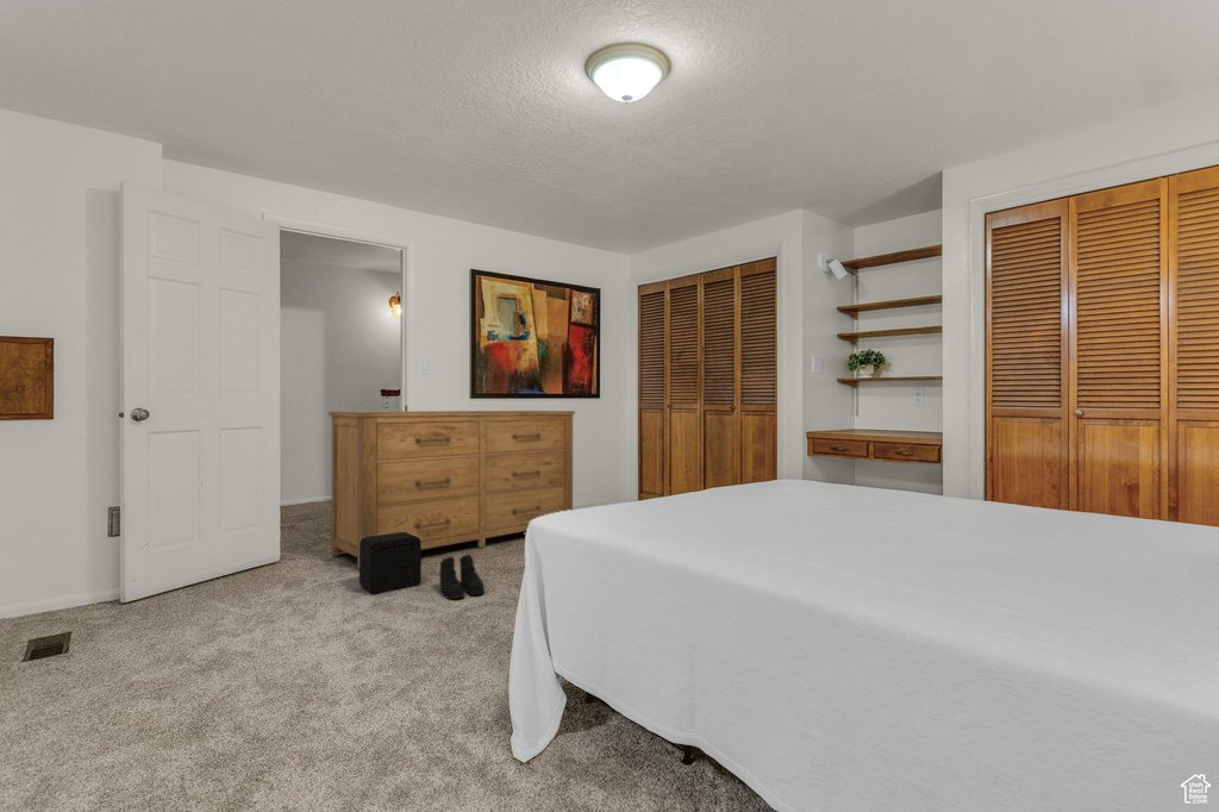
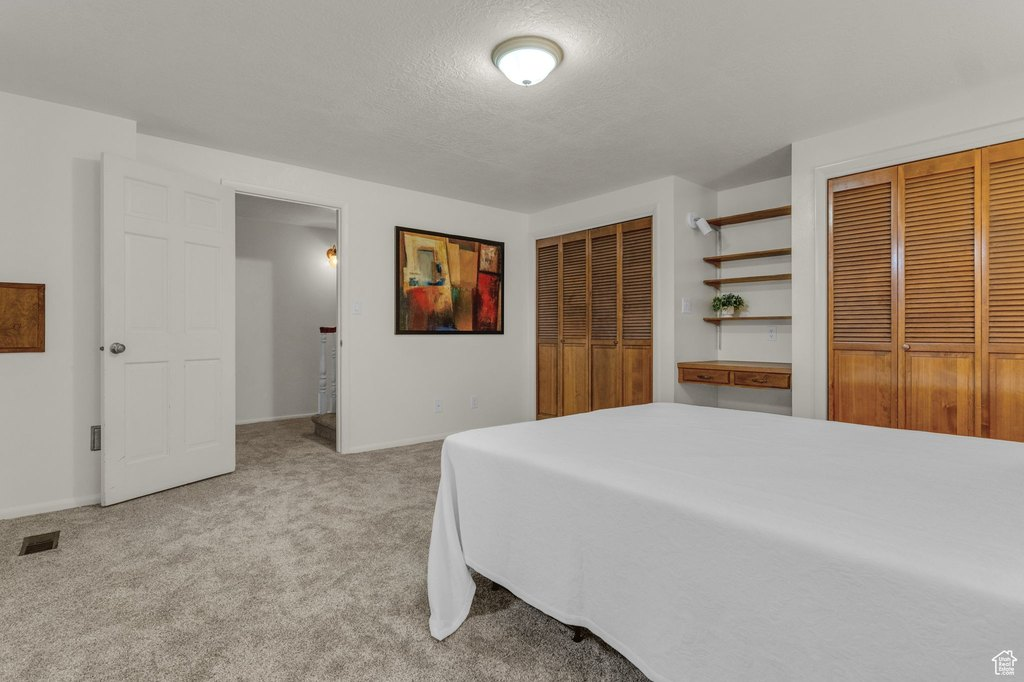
- air purifier (389, 561)
- boots (461, 574)
- dresser (464, 476)
